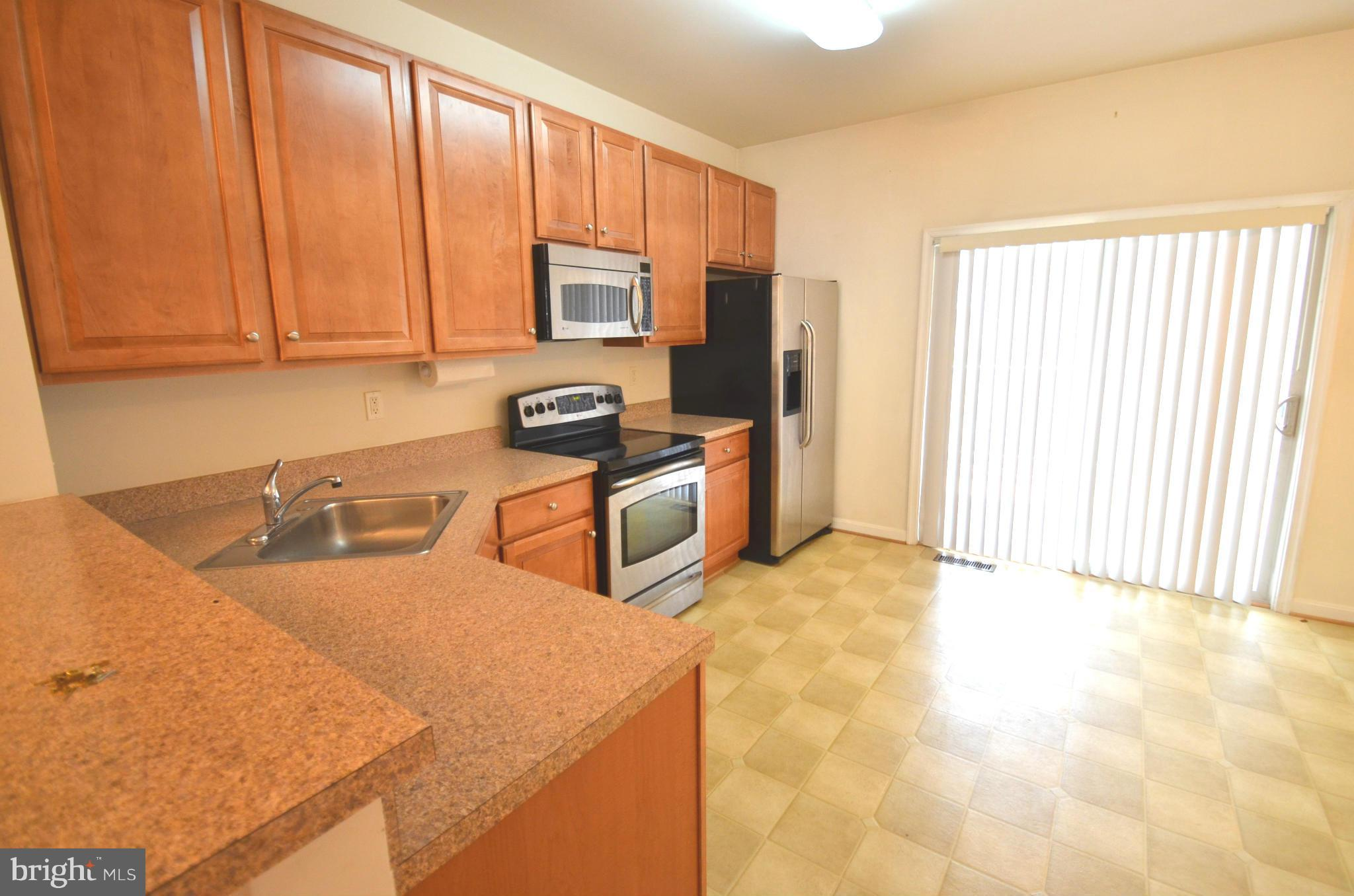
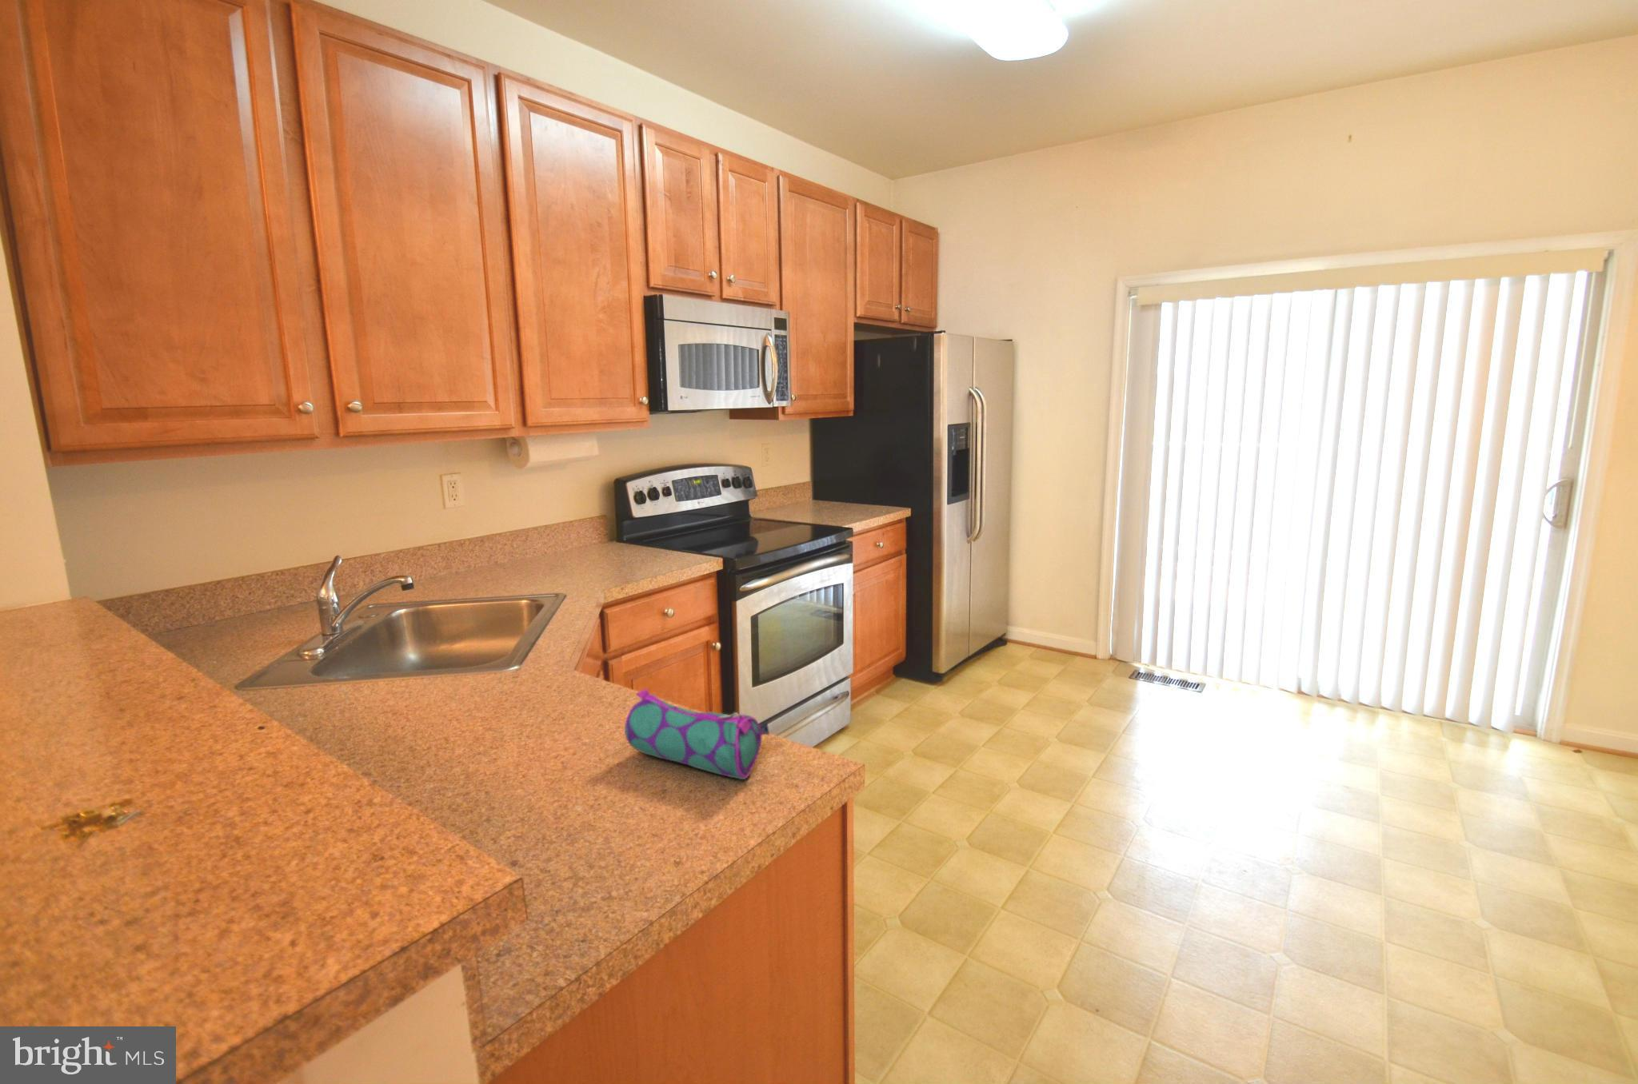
+ pencil case (694, 733)
